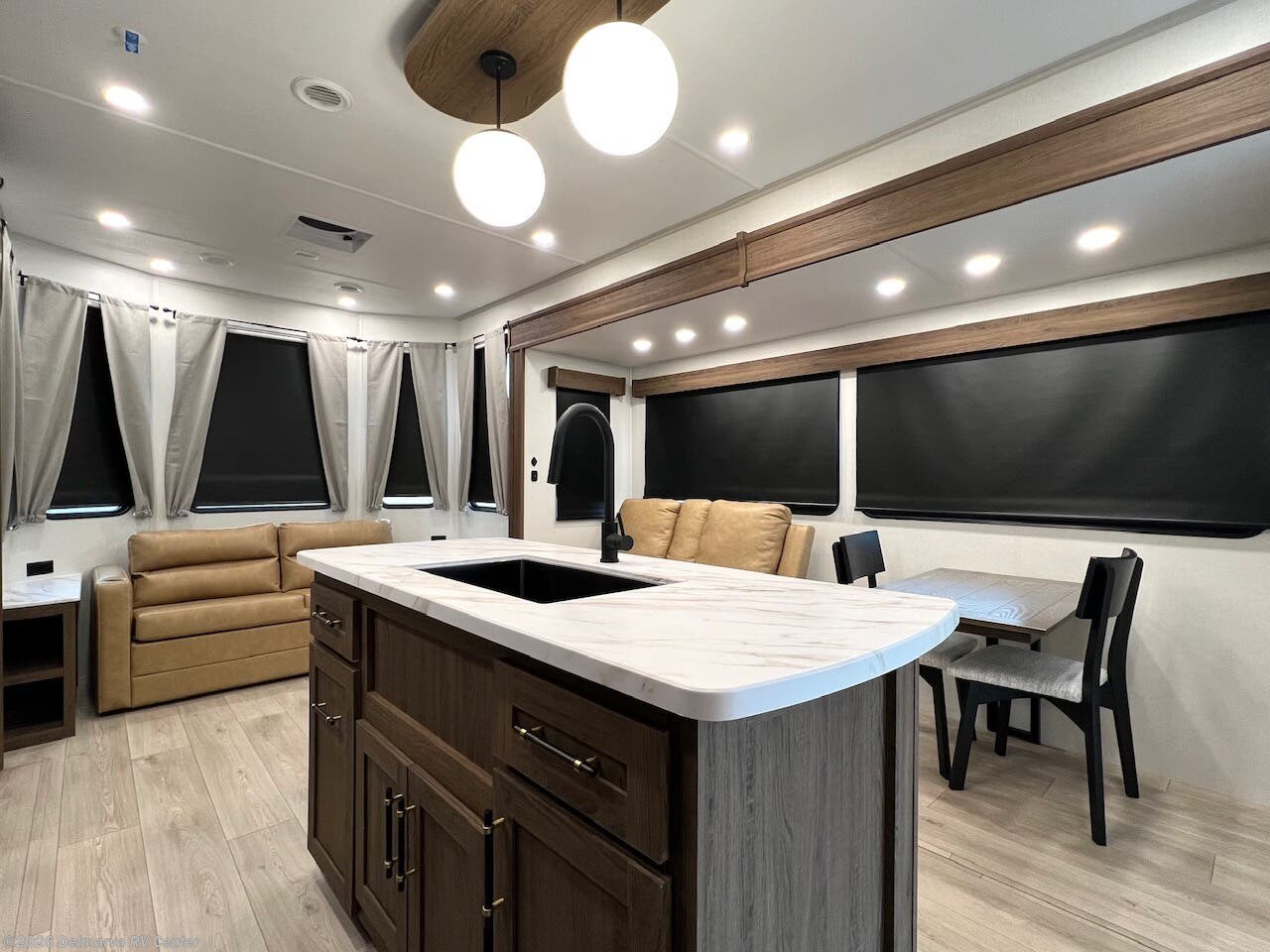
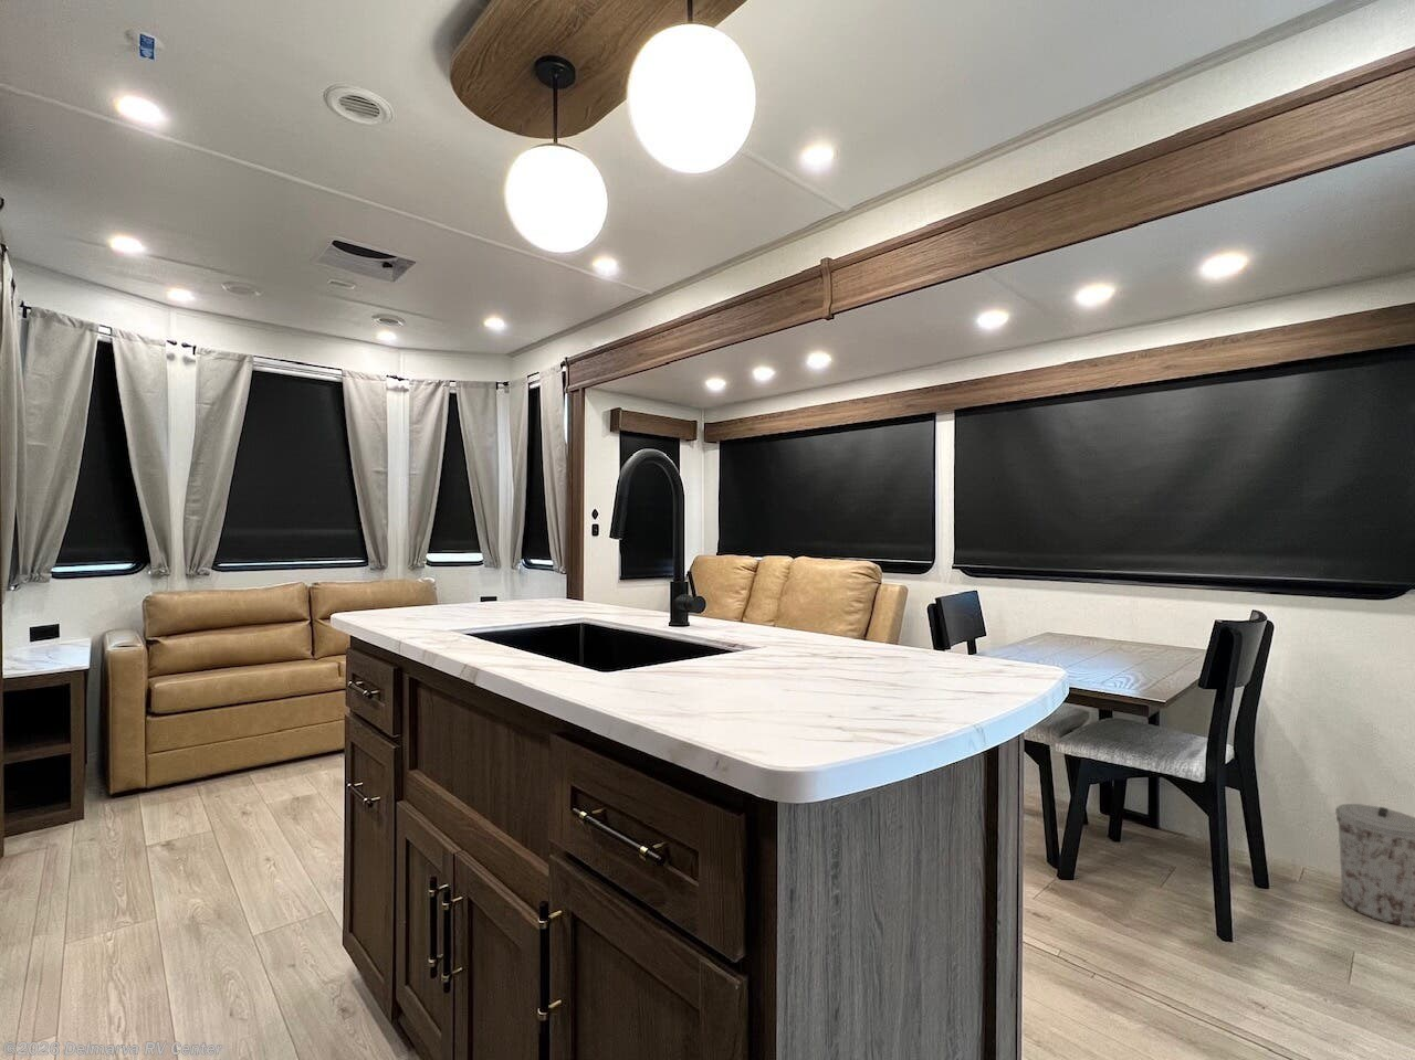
+ trash can (1382, 860)
